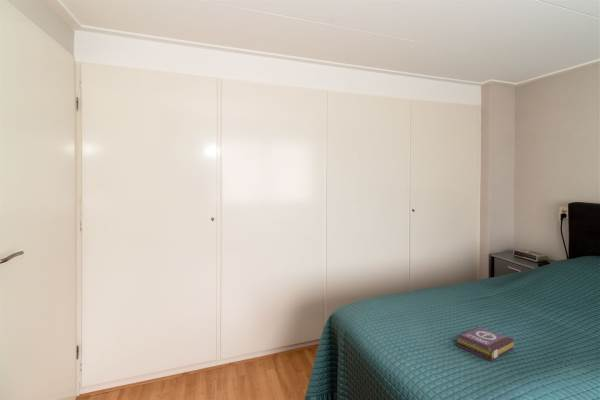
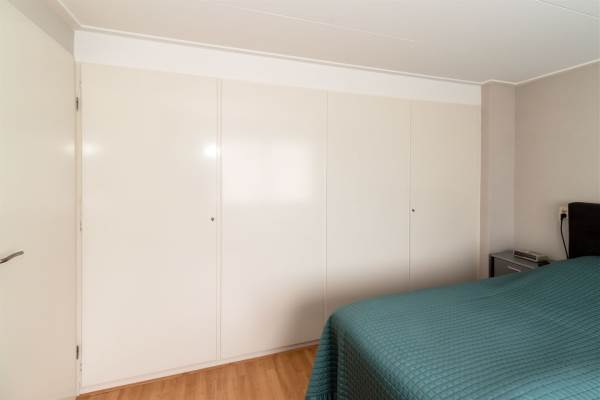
- book (484, 341)
